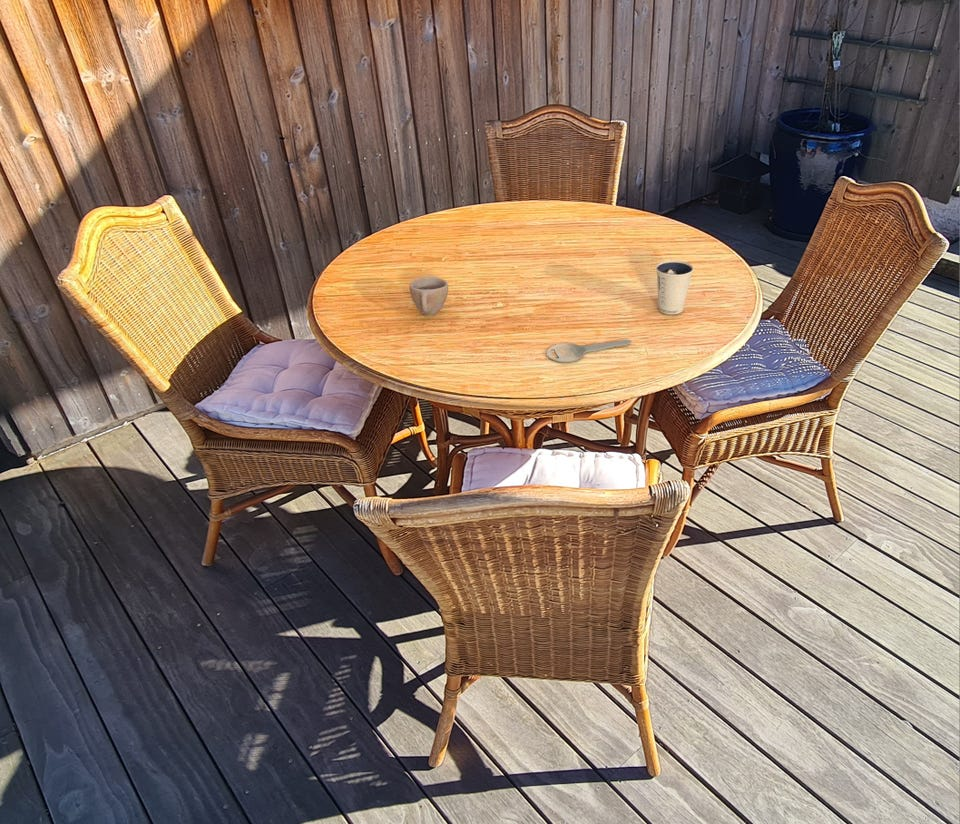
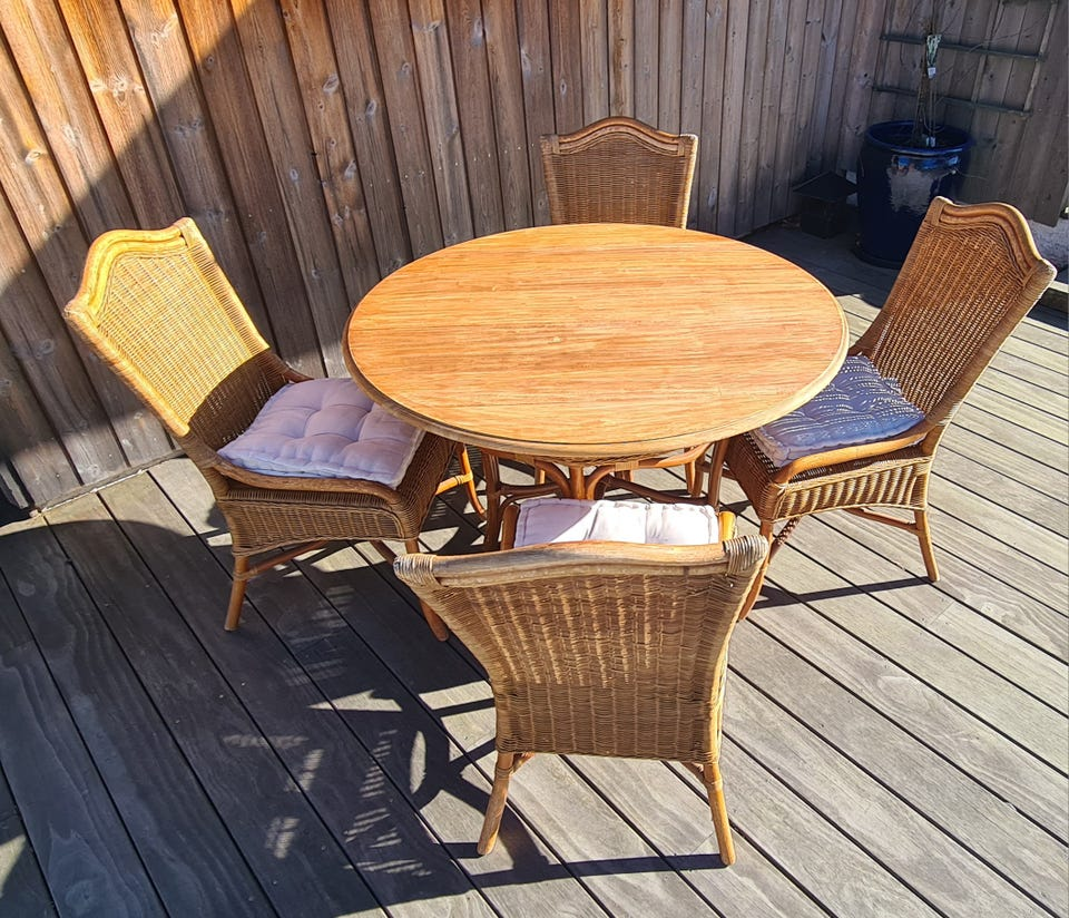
- key (589, 348)
- dixie cup (672, 288)
- cup (429, 299)
